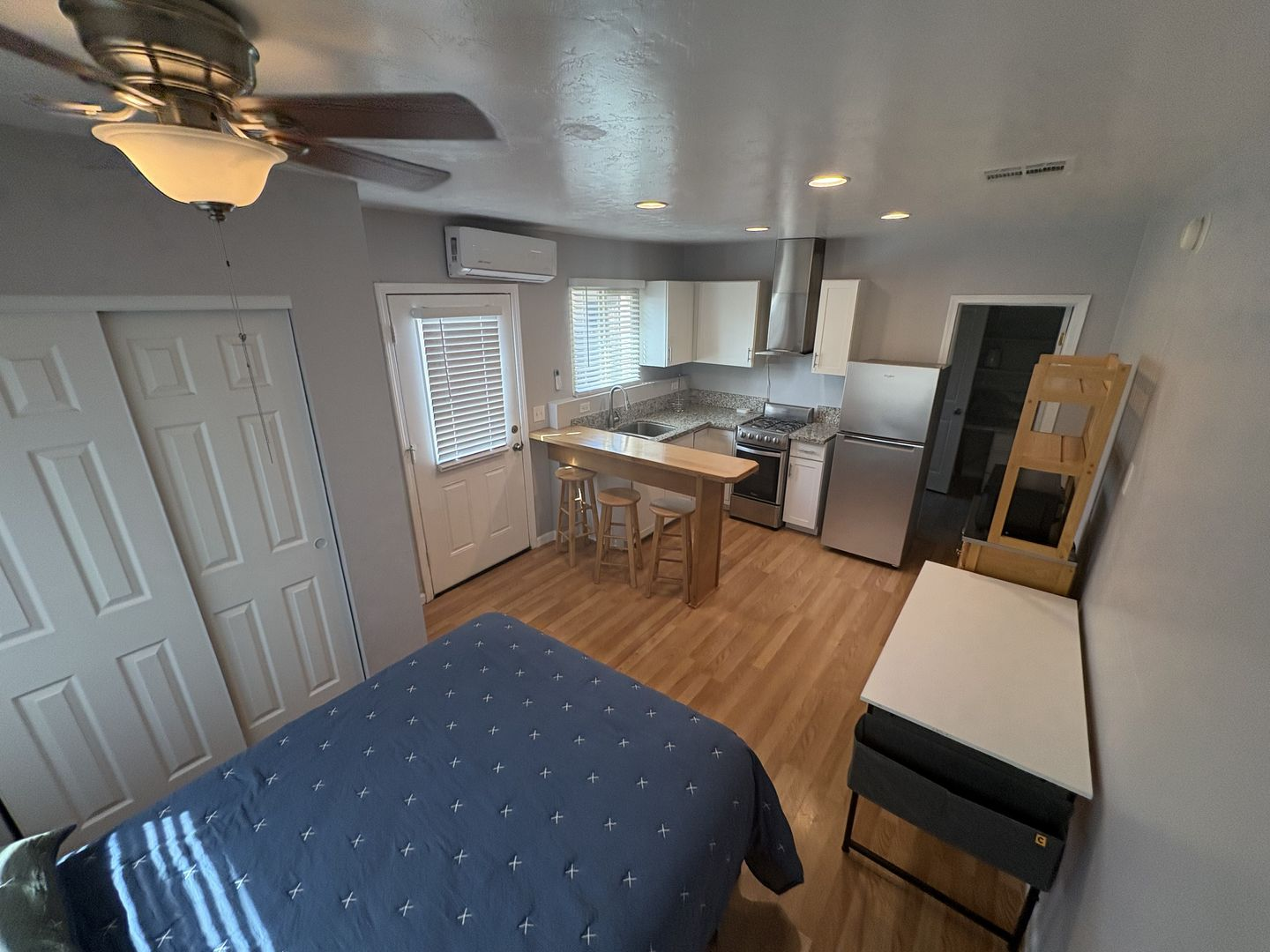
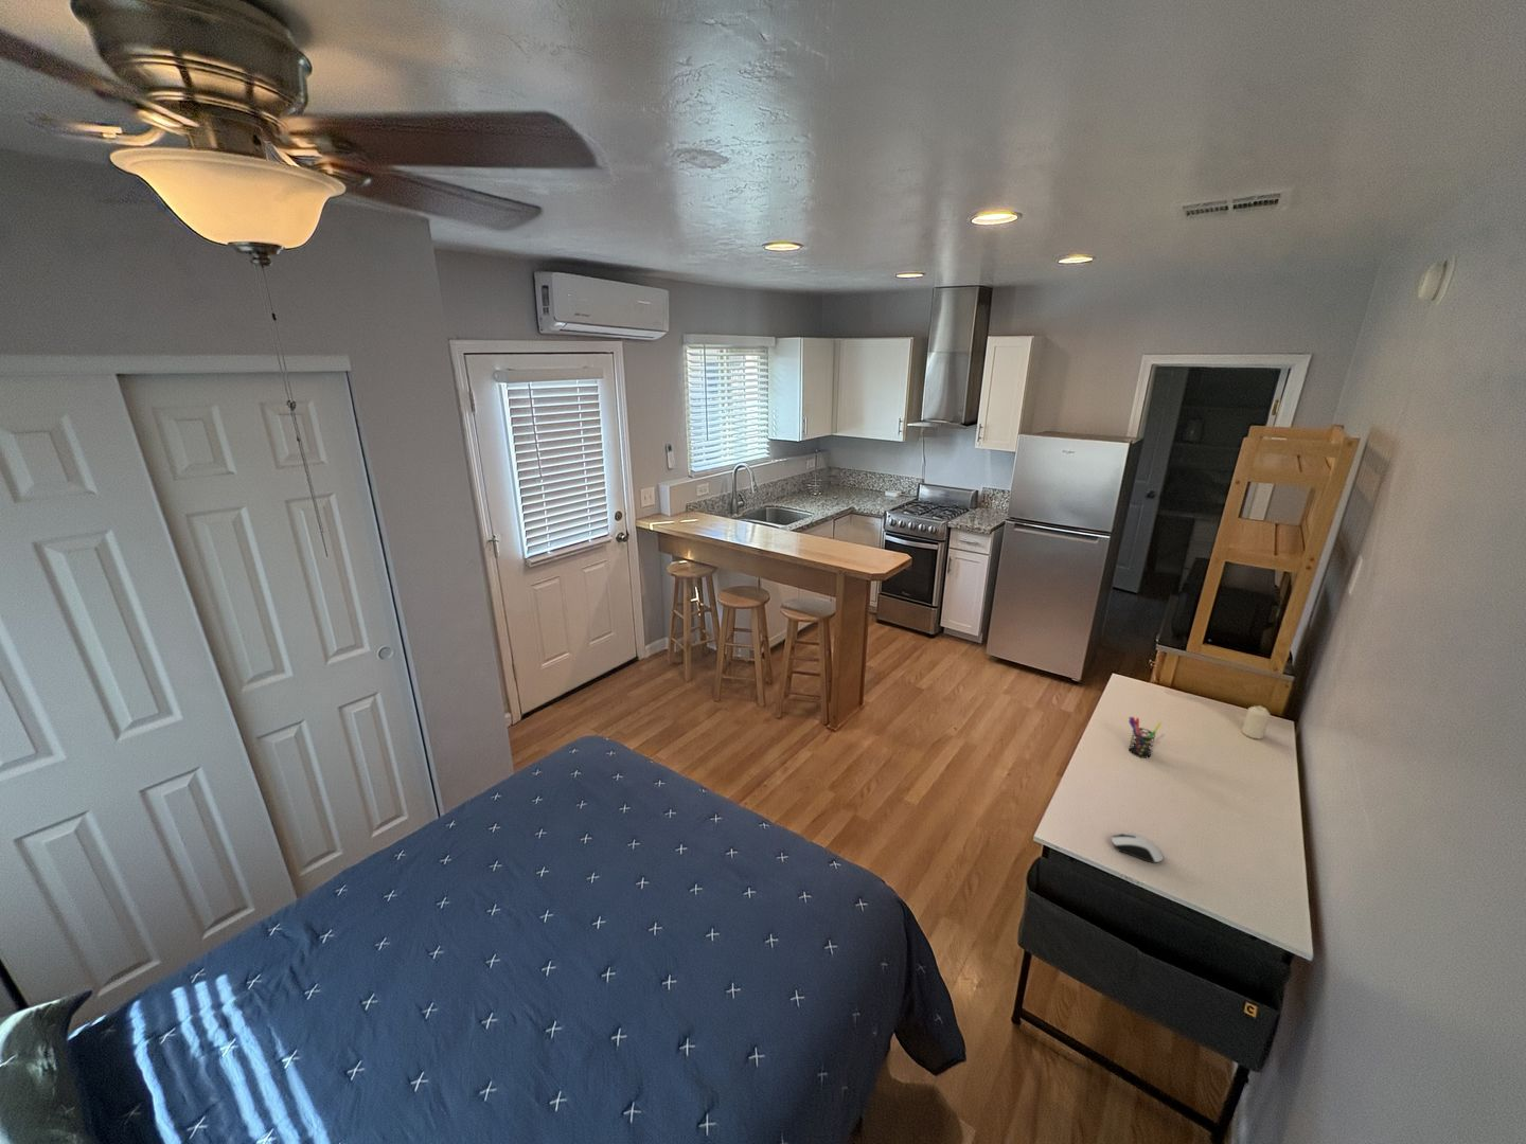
+ computer mouse (1137, 845)
+ candle (1256, 720)
+ pen holder (1144, 737)
